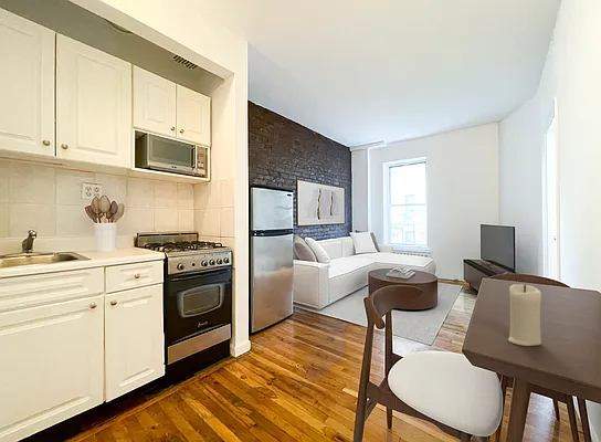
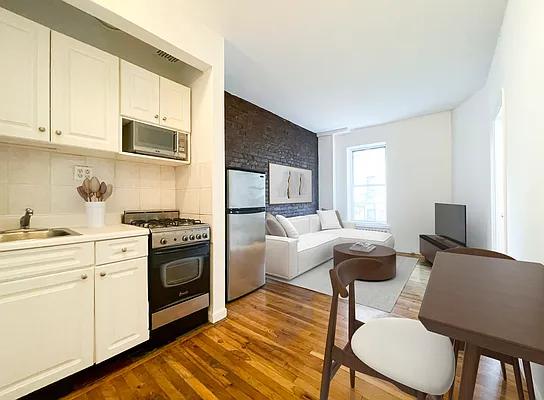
- candle (524, 313)
